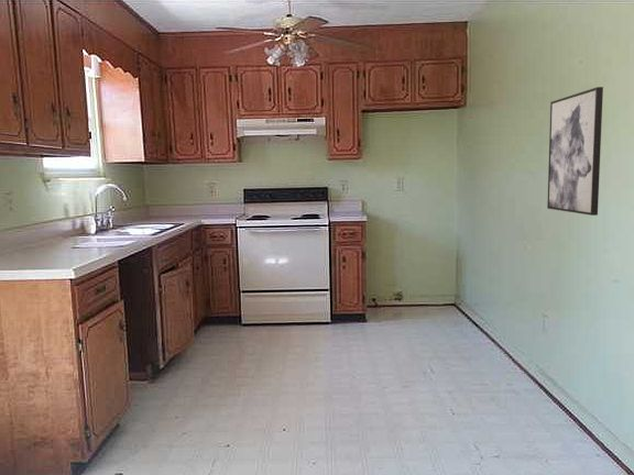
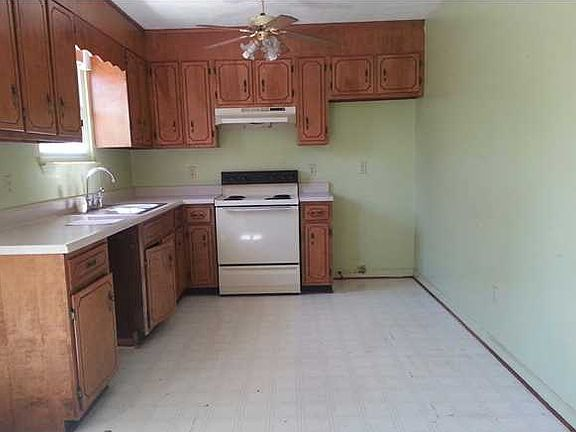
- wall art (571, 154)
